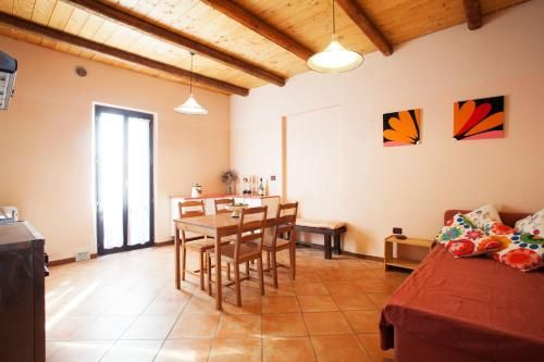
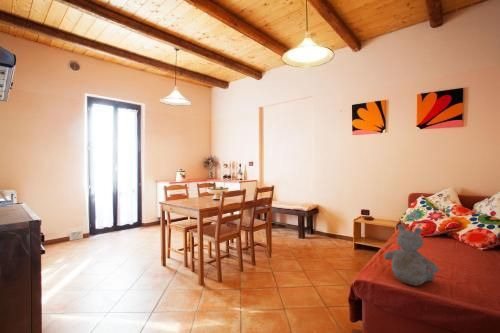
+ stuffed bear (412, 252)
